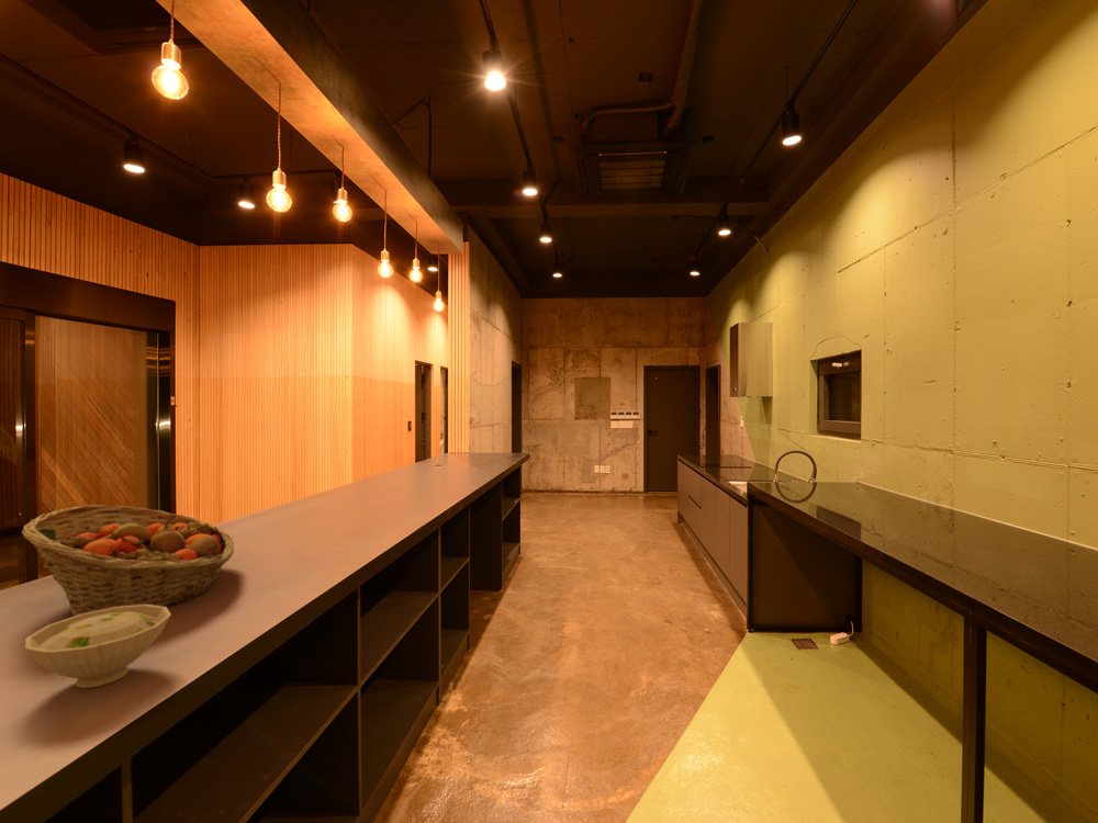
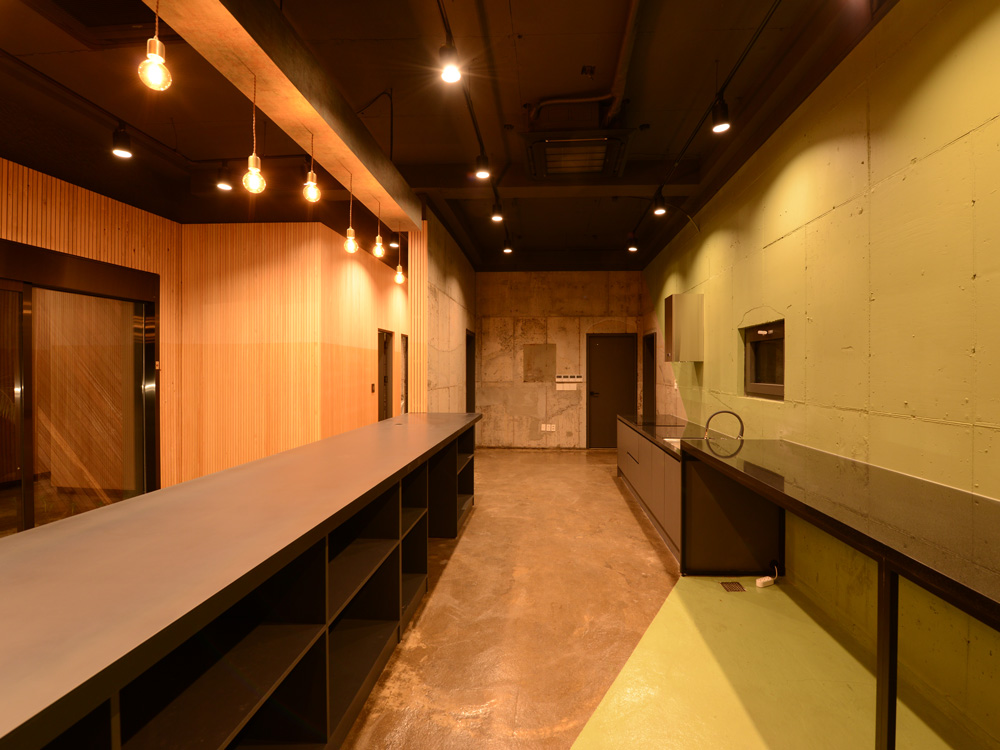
- bowl (102, 647)
- fruit basket (141, 550)
